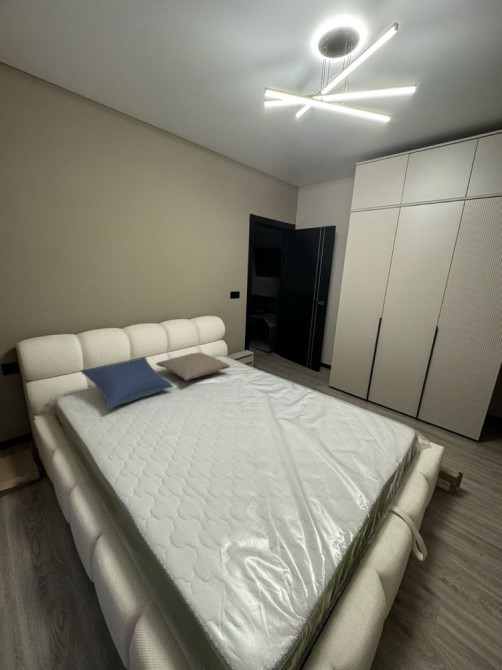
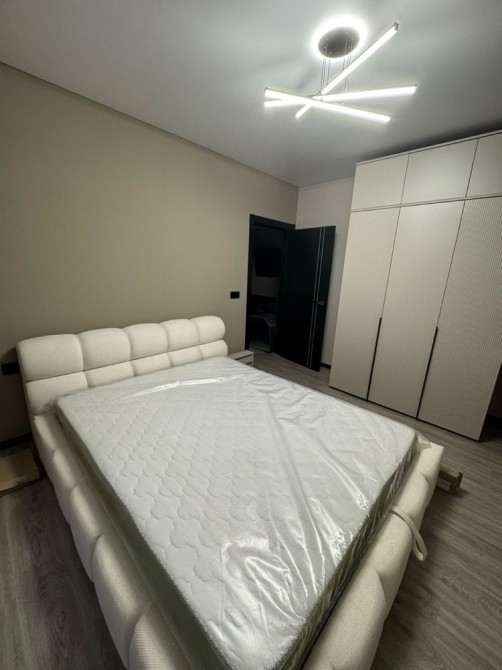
- pillow (193, 365)
- pillow (128, 379)
